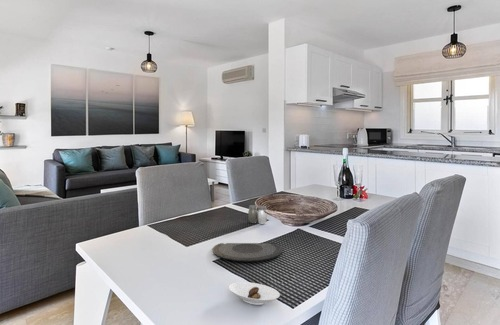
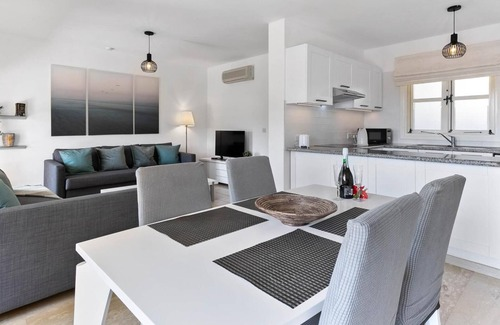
- plate (247, 248)
- saucer (253, 294)
- salt and pepper shaker (257, 214)
